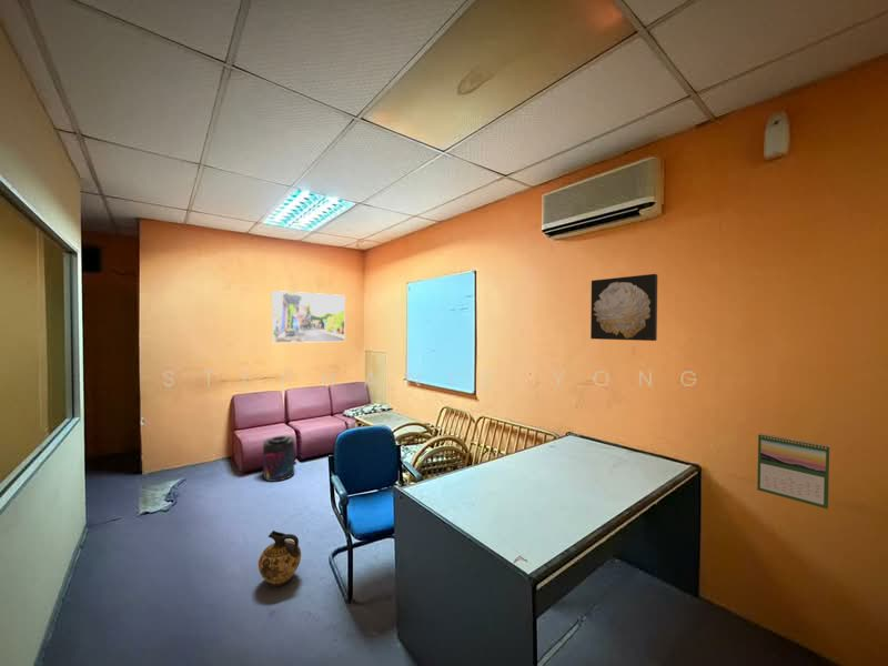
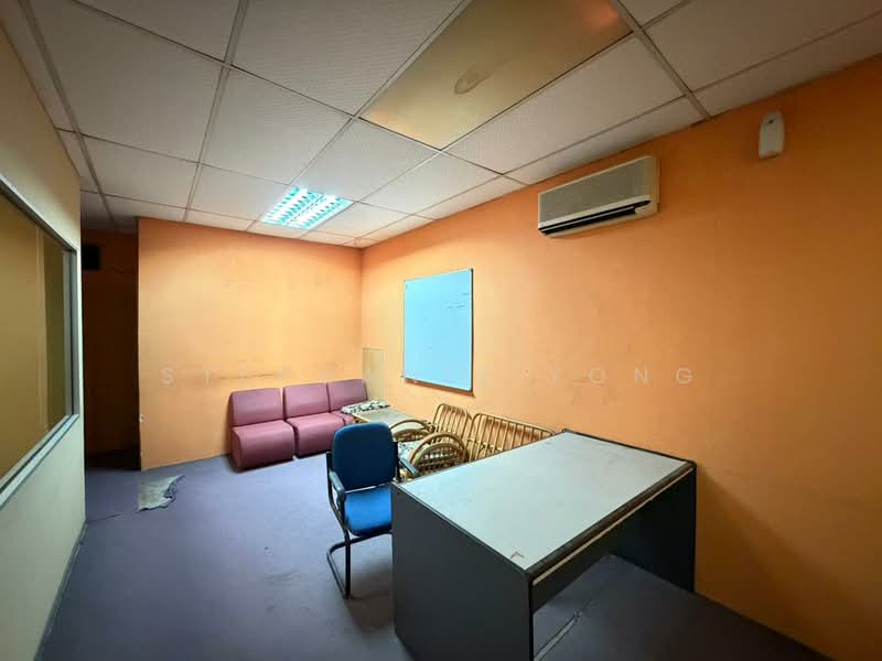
- ceramic jug (280, 555)
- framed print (310, 317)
- supplement container (279, 456)
- wall art (622, 309)
- calendar (791, 467)
